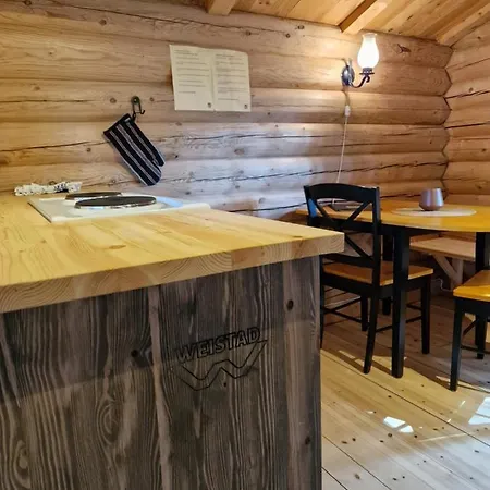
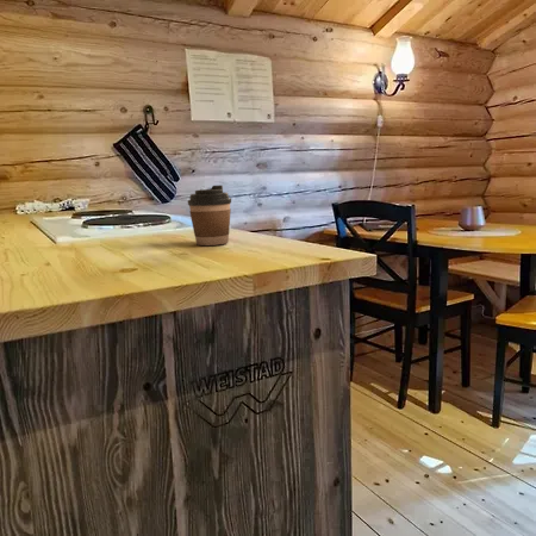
+ coffee cup (210, 214)
